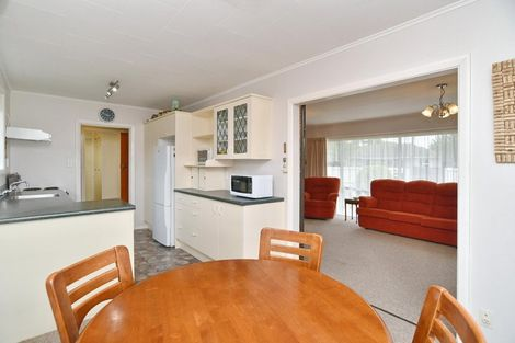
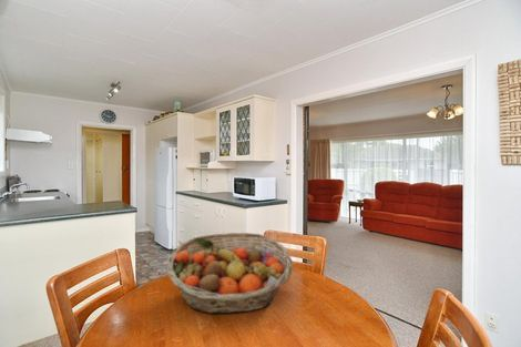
+ fruit basket (231, 268)
